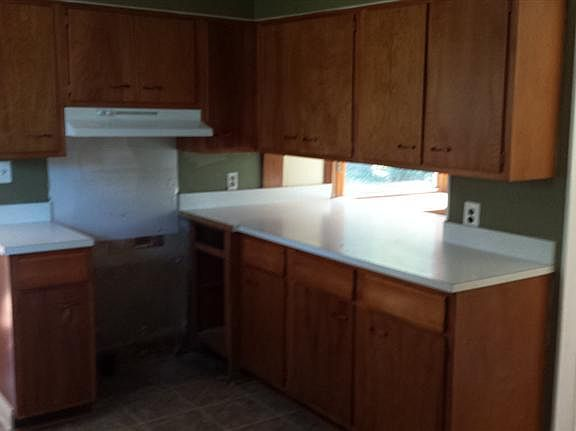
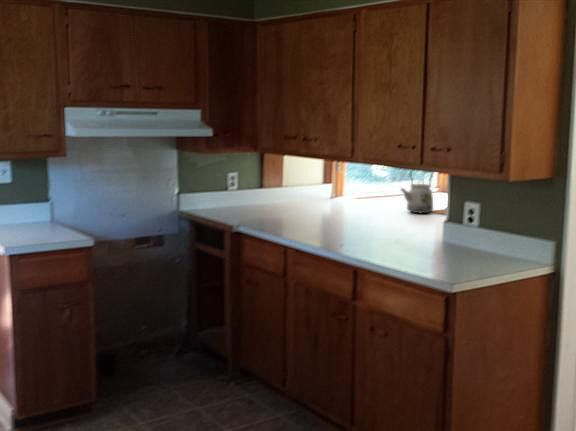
+ kettle (416, 190)
